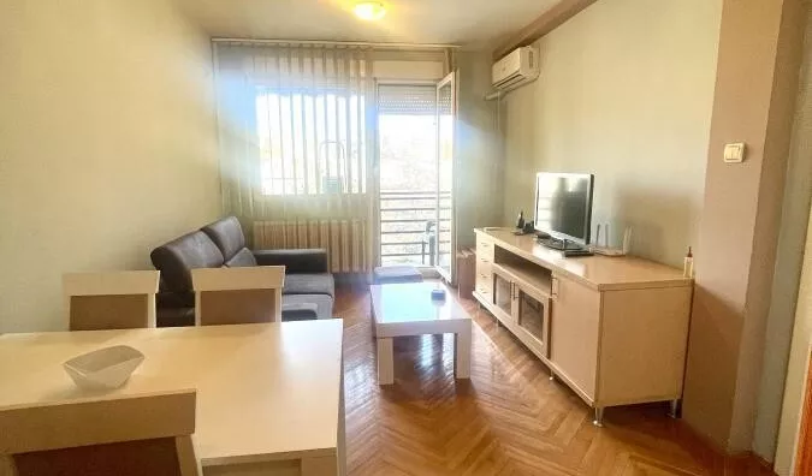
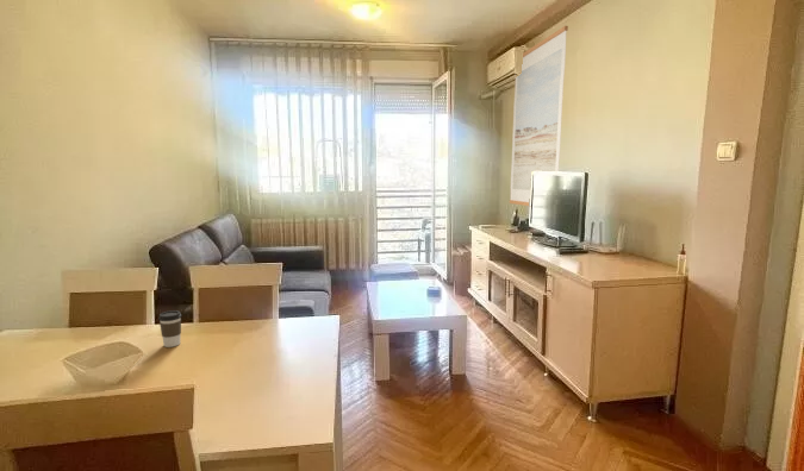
+ wall art (534, 126)
+ coffee cup (170, 328)
